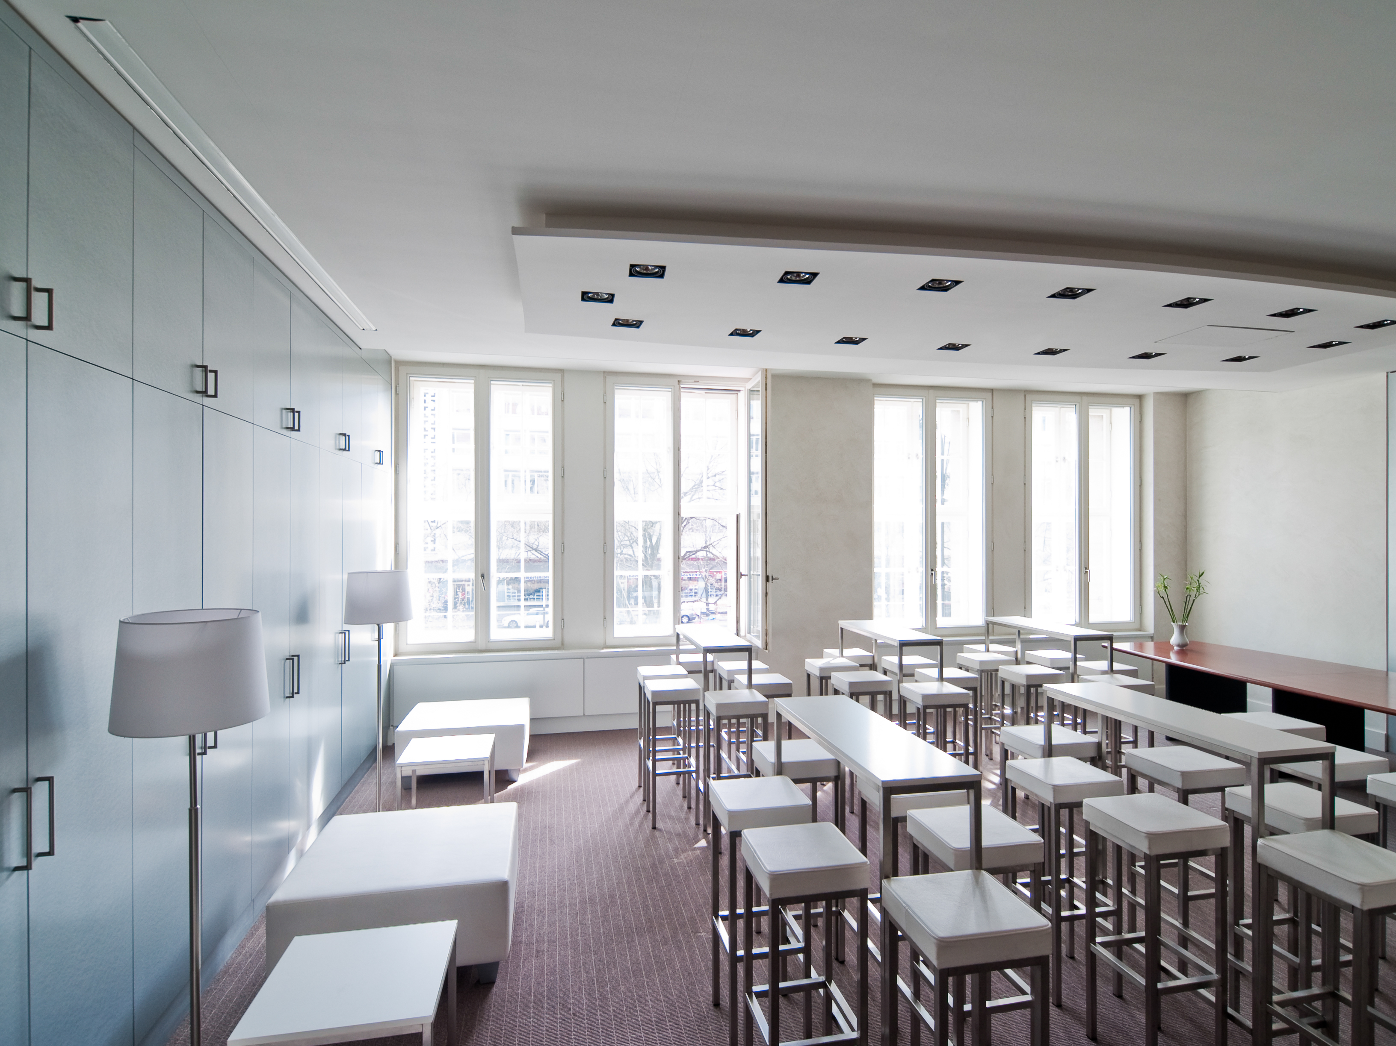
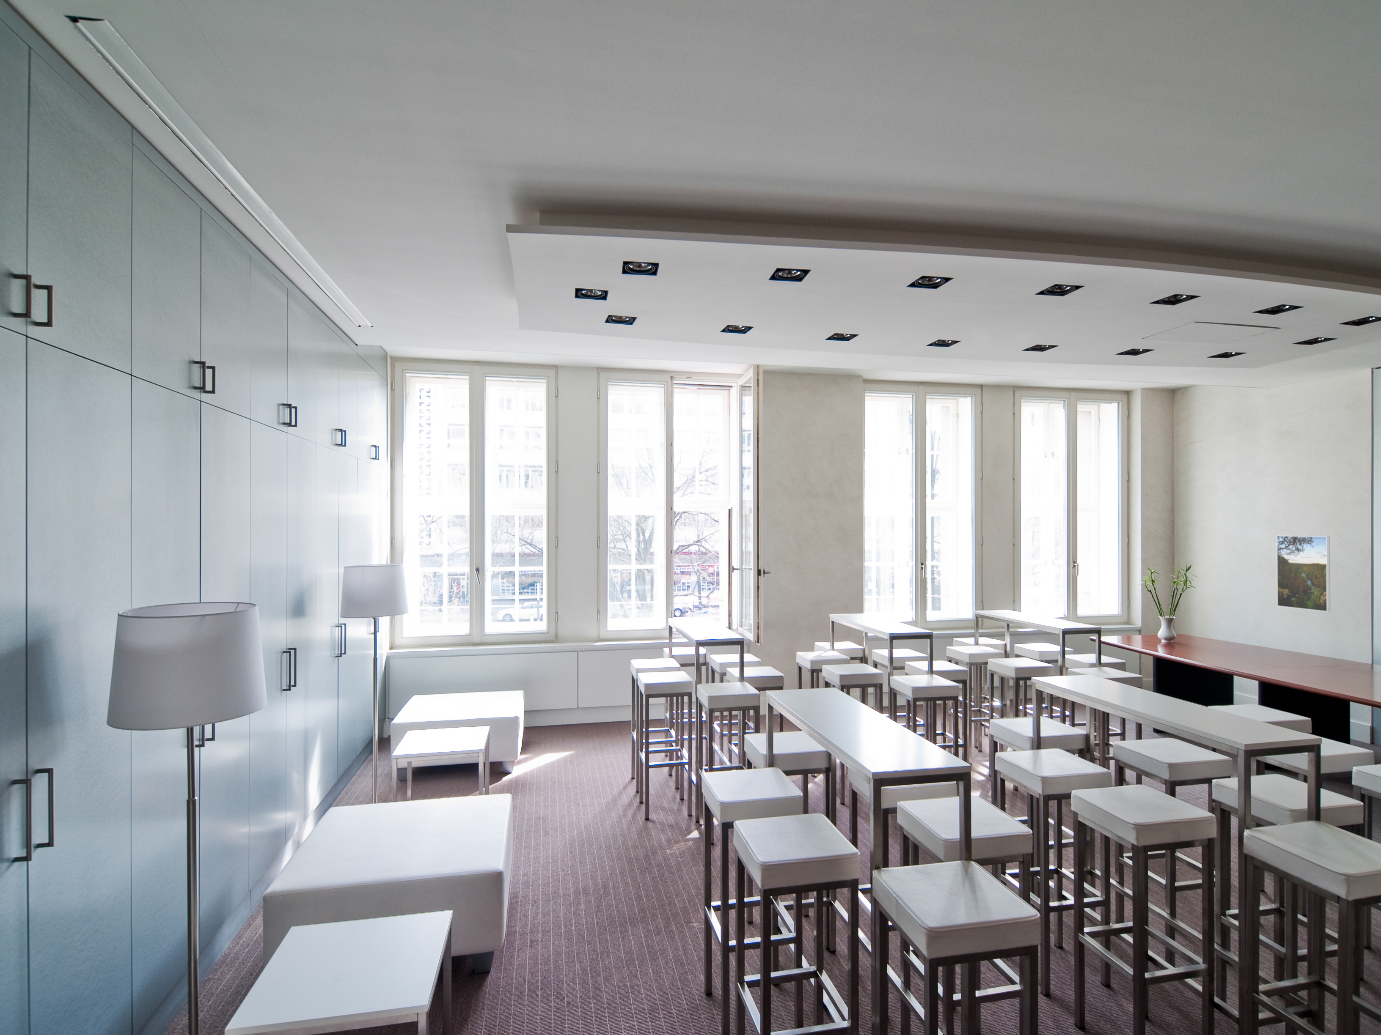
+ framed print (1303, 572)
